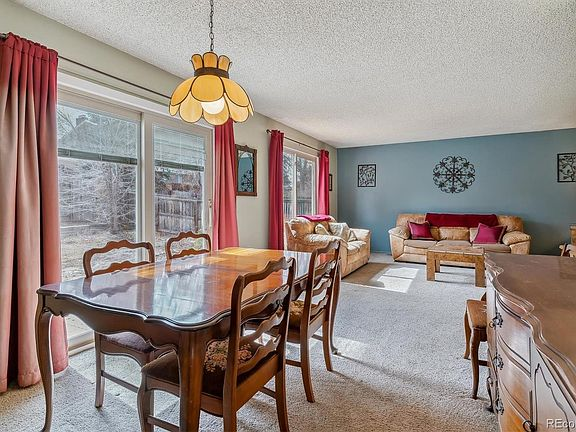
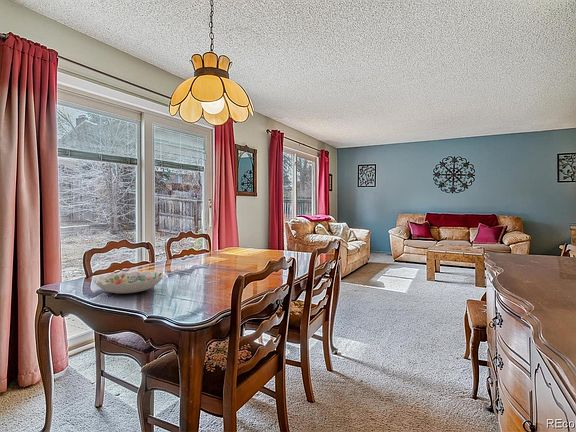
+ decorative bowl (130, 283)
